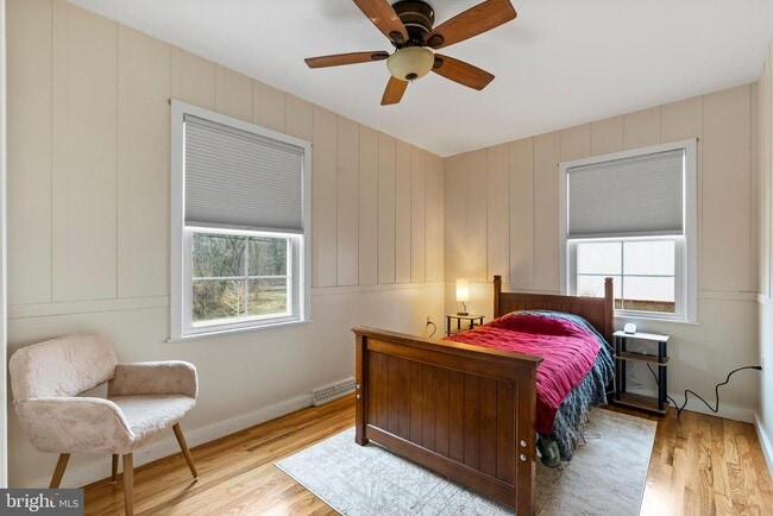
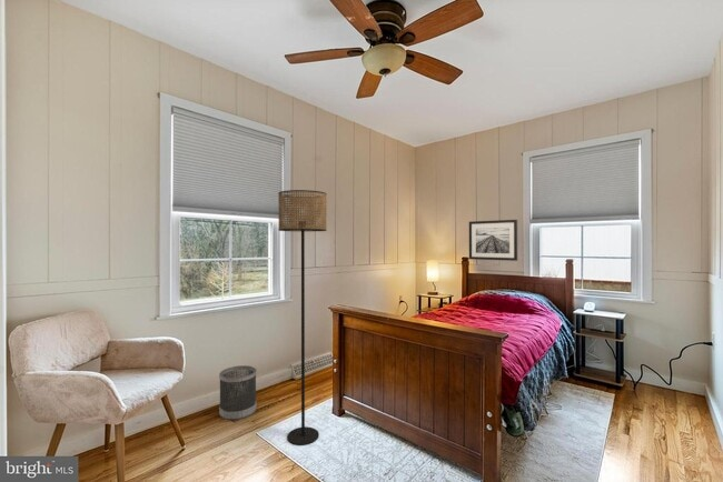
+ floor lamp (303, 314)
+ wastebasket (237, 391)
+ wall art (492, 240)
